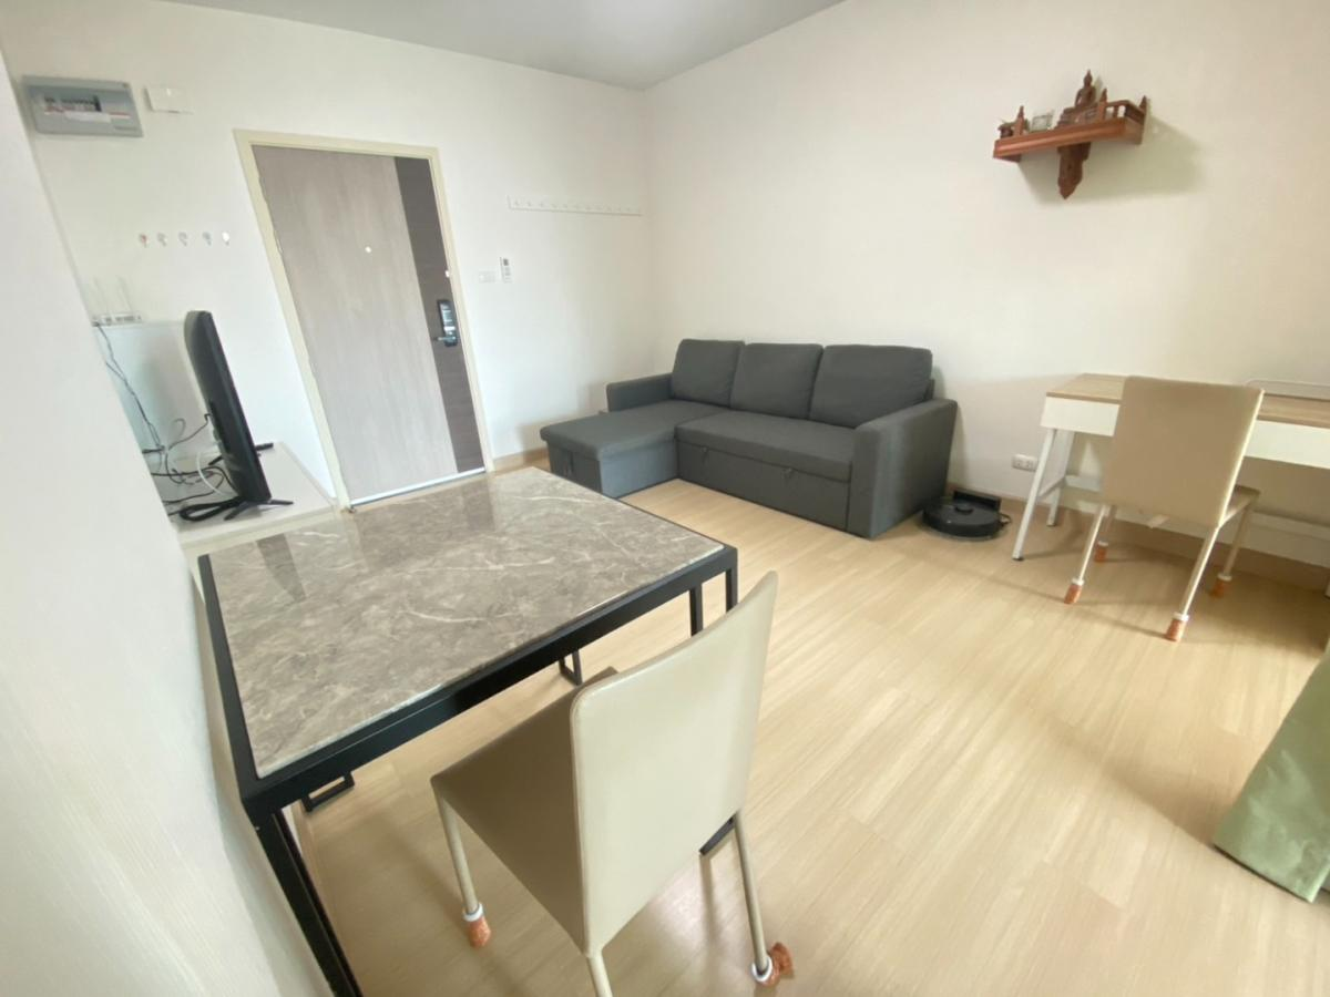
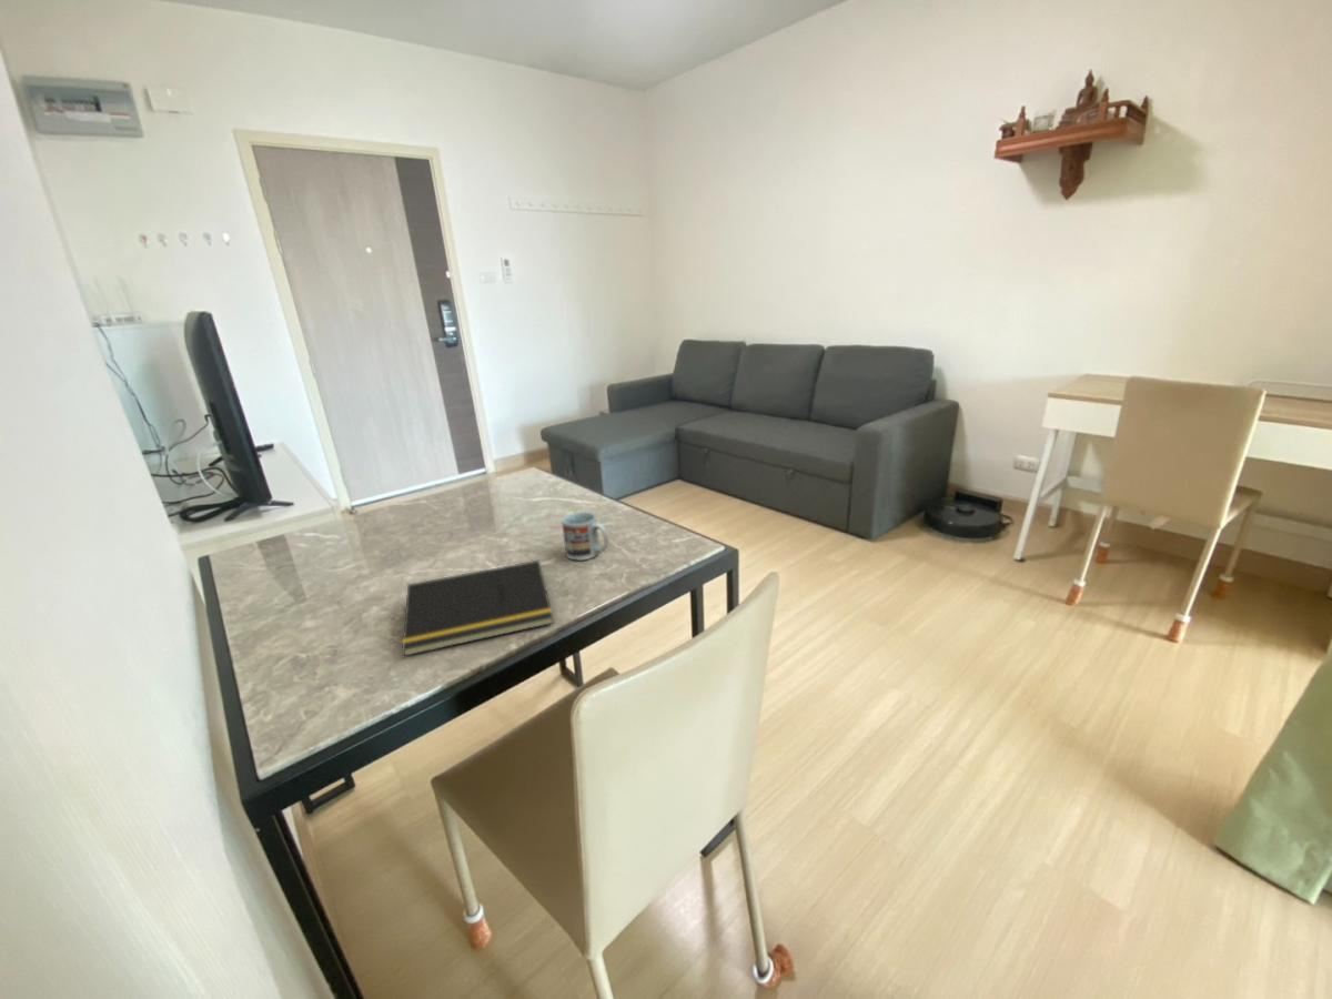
+ notepad (478, 603)
+ cup (586, 536)
